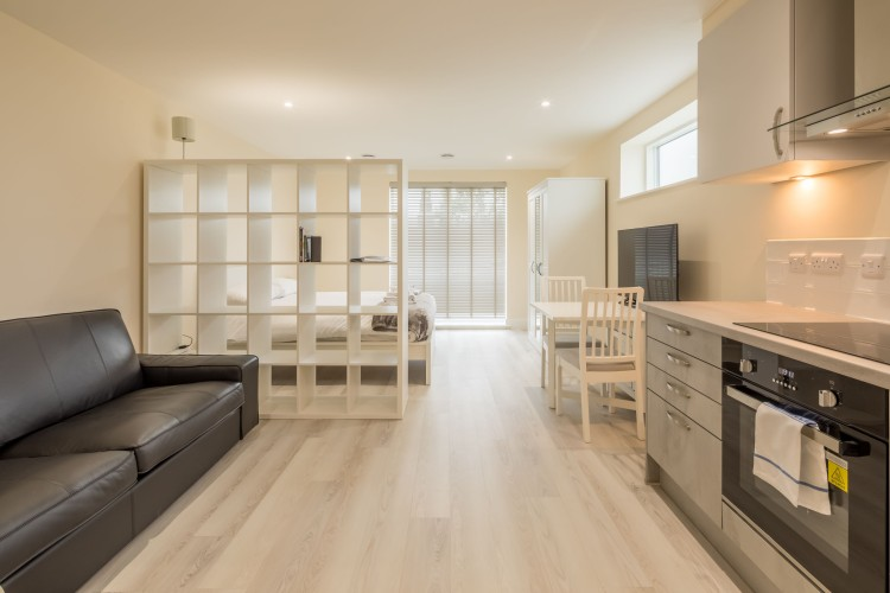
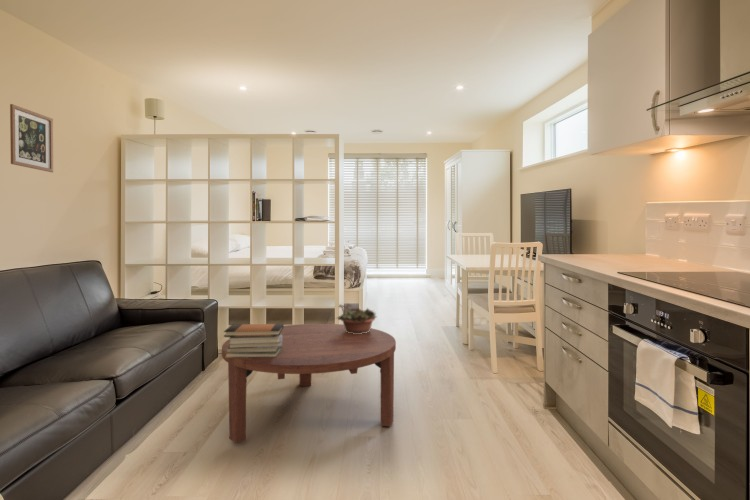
+ wall art (32, 140)
+ book stack (255, 340)
+ coffee table (310, 377)
+ succulent planter (357, 316)
